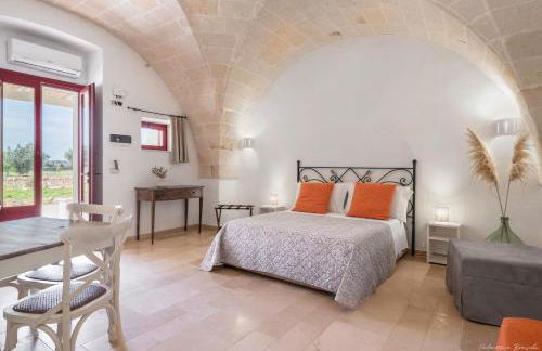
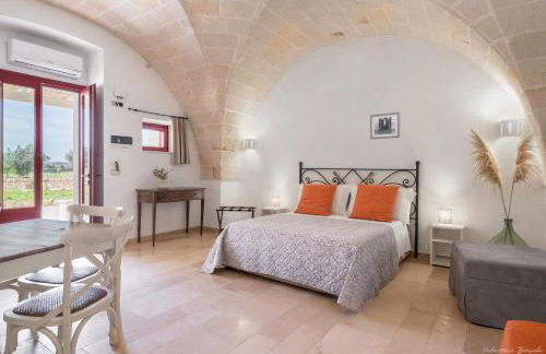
+ wall art (384, 126)
